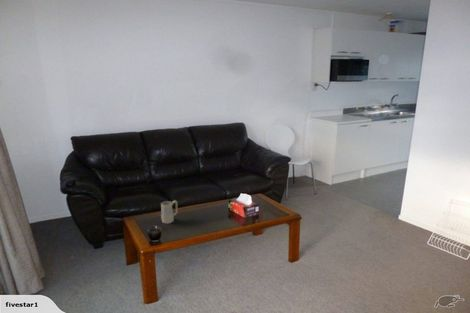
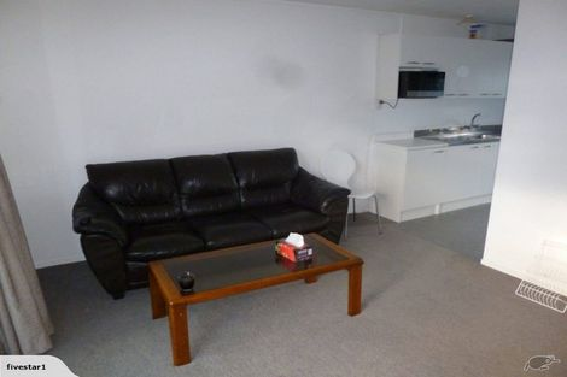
- mug (169, 211)
